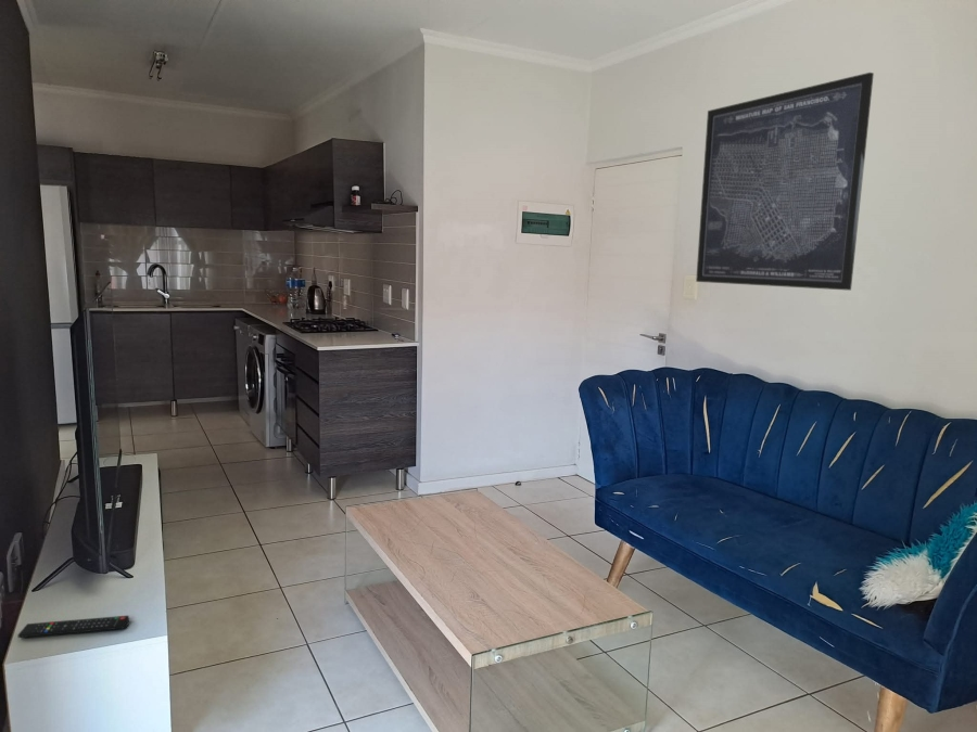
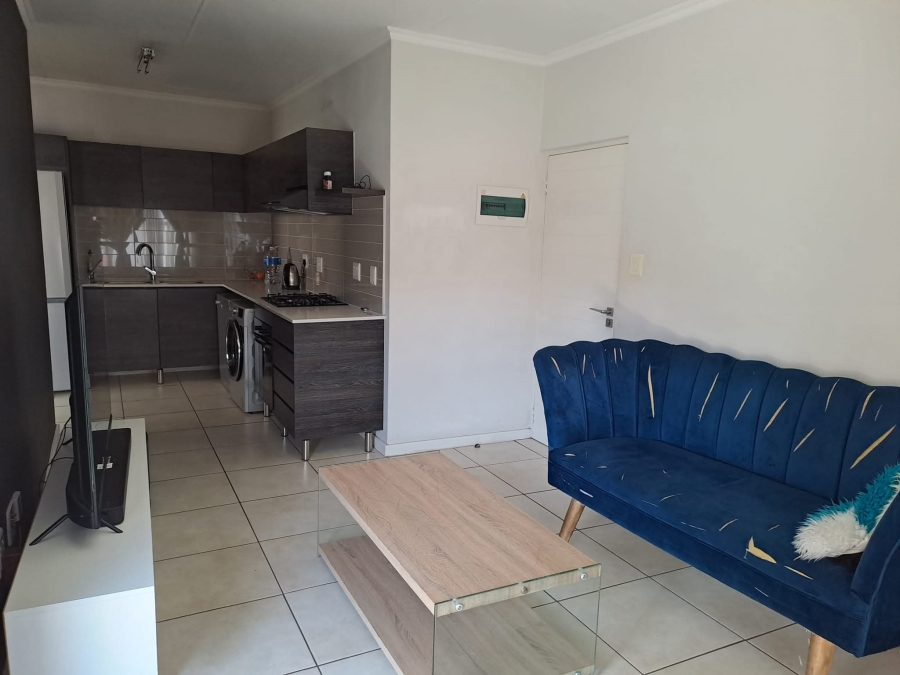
- wall art (772, 191)
- remote control (76, 627)
